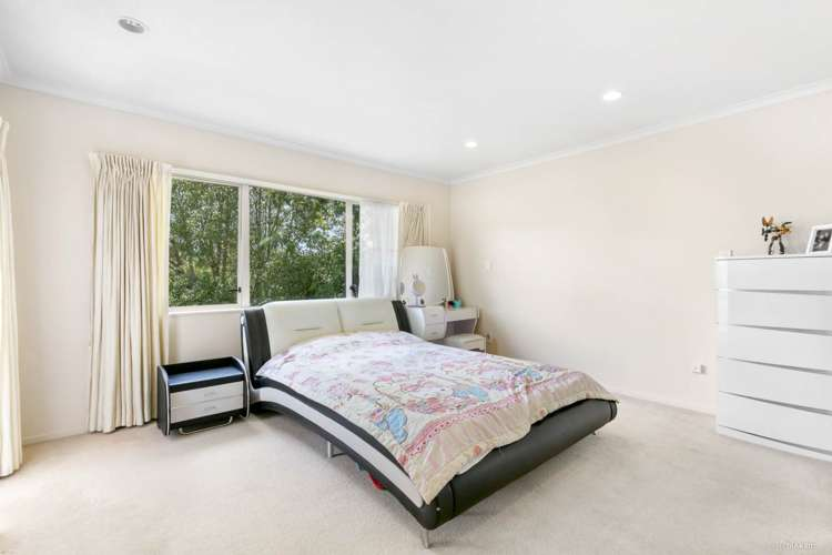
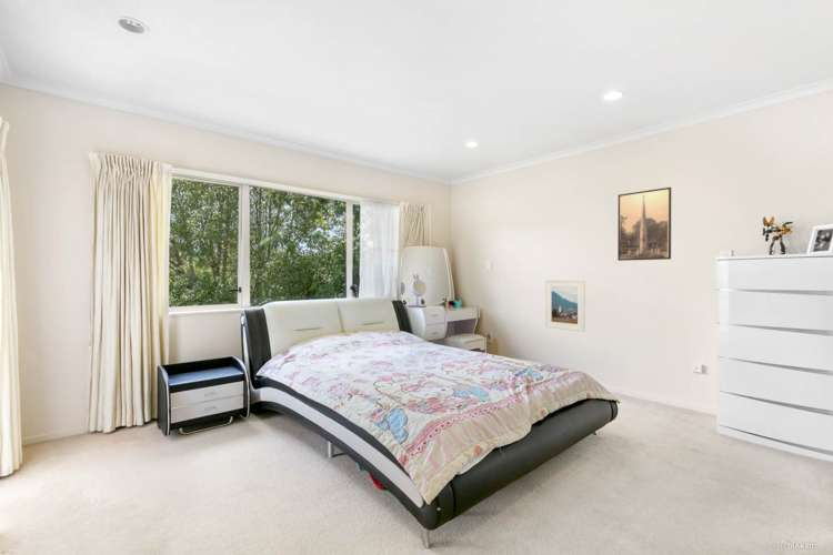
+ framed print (643, 225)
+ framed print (564, 304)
